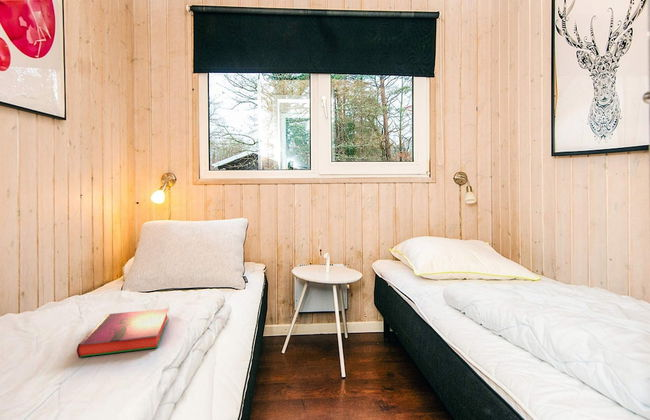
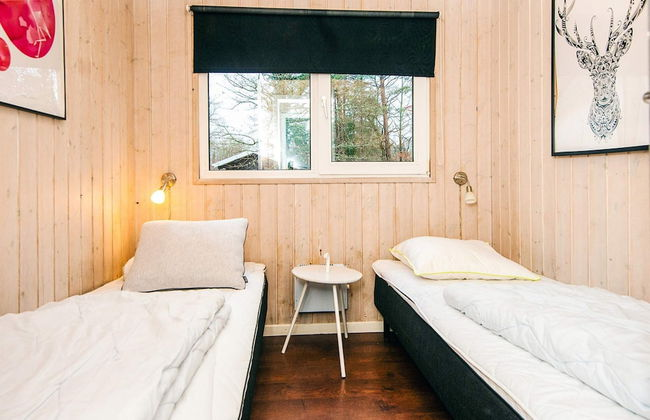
- hardback book (129, 329)
